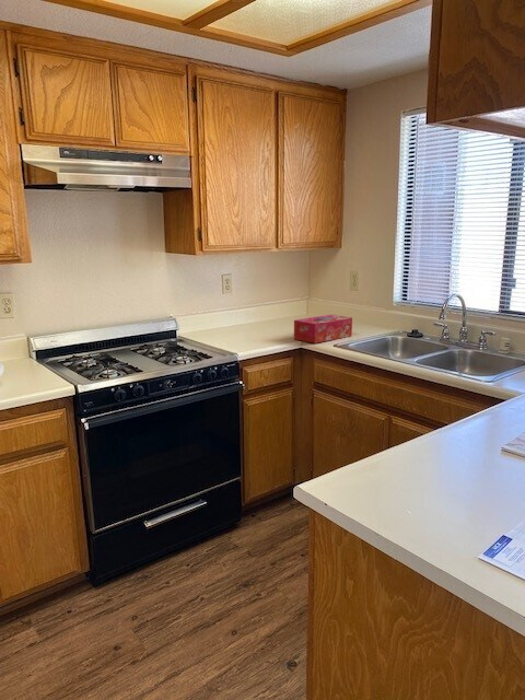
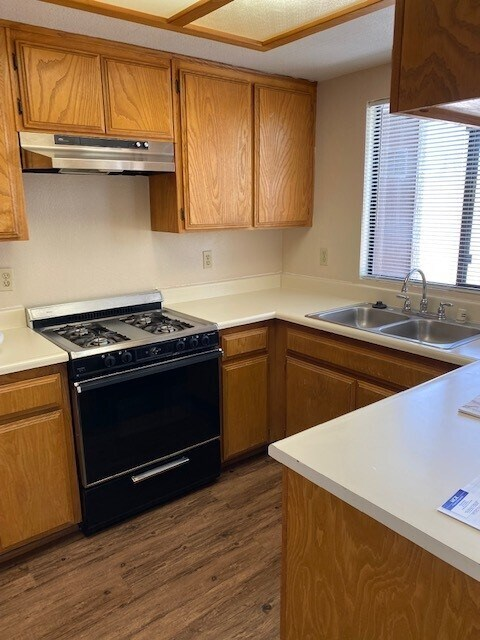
- tissue box (323, 328)
